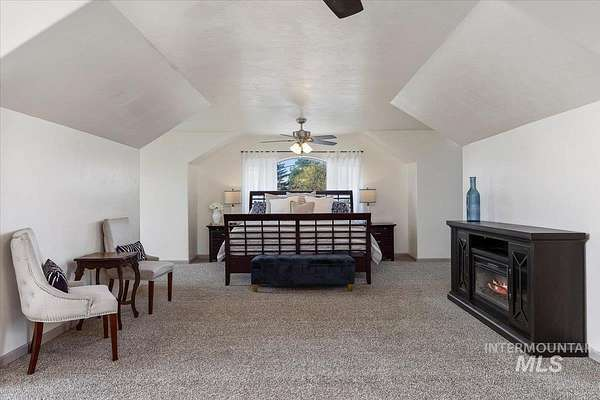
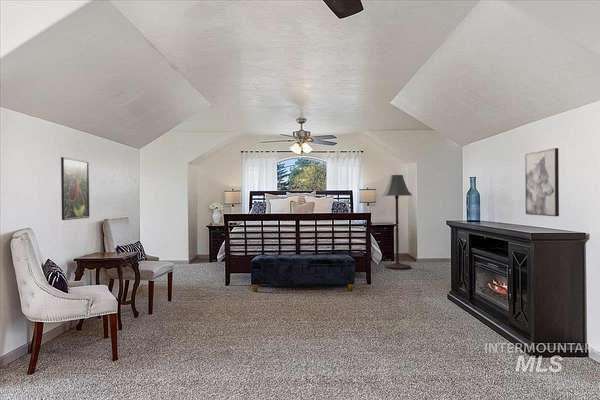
+ floor lamp (397, 221)
+ wall art (541, 183)
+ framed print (76, 189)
